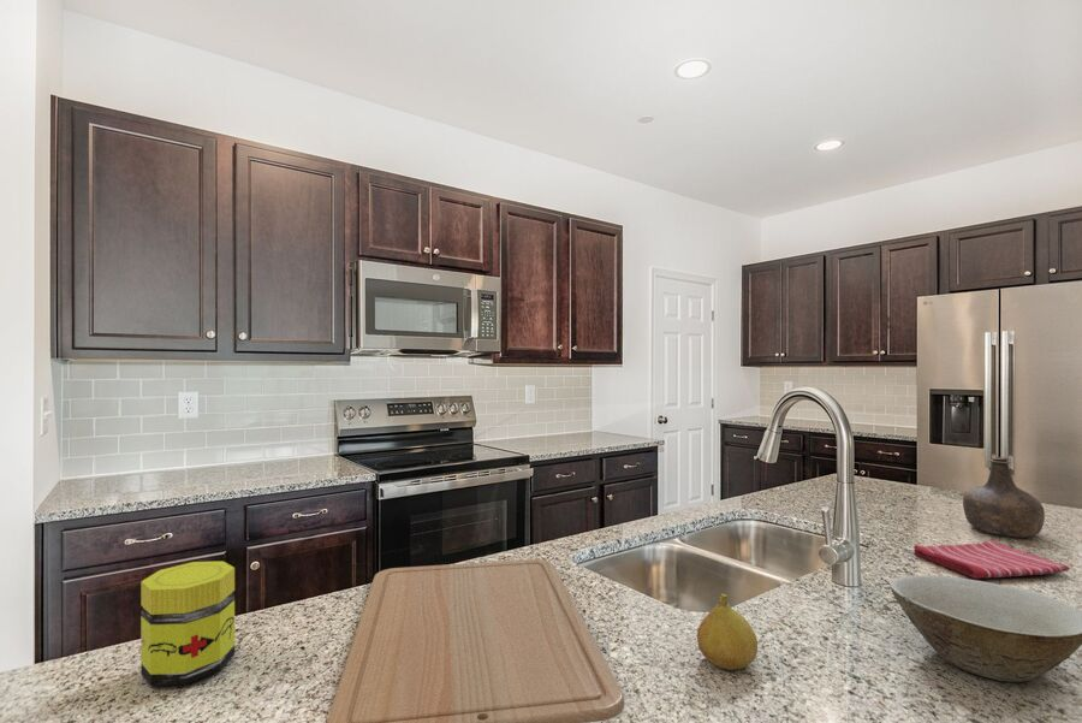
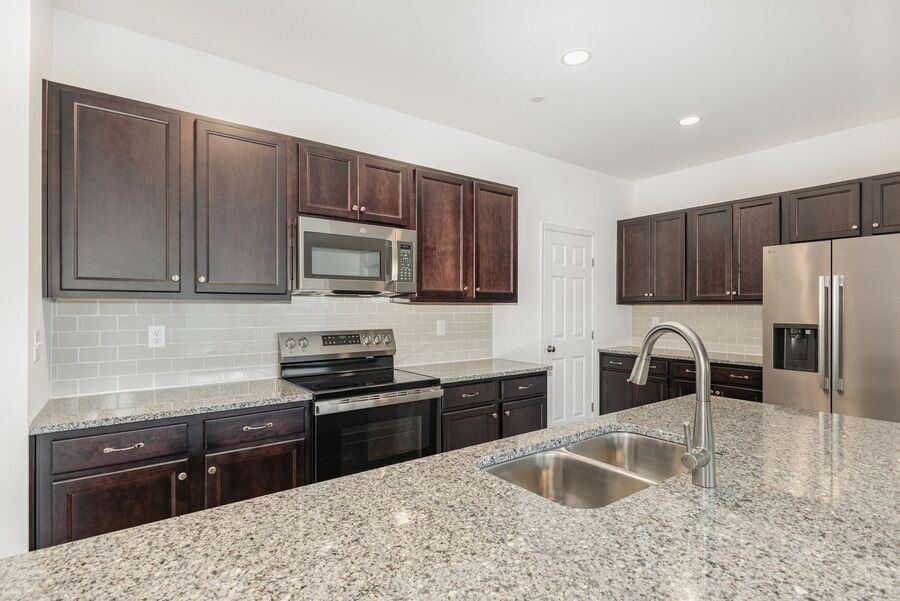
- fruit (726, 627)
- dish towel (986, 558)
- bottle (1001, 493)
- chopping board (471, 624)
- bowl (983, 628)
- jar (189, 621)
